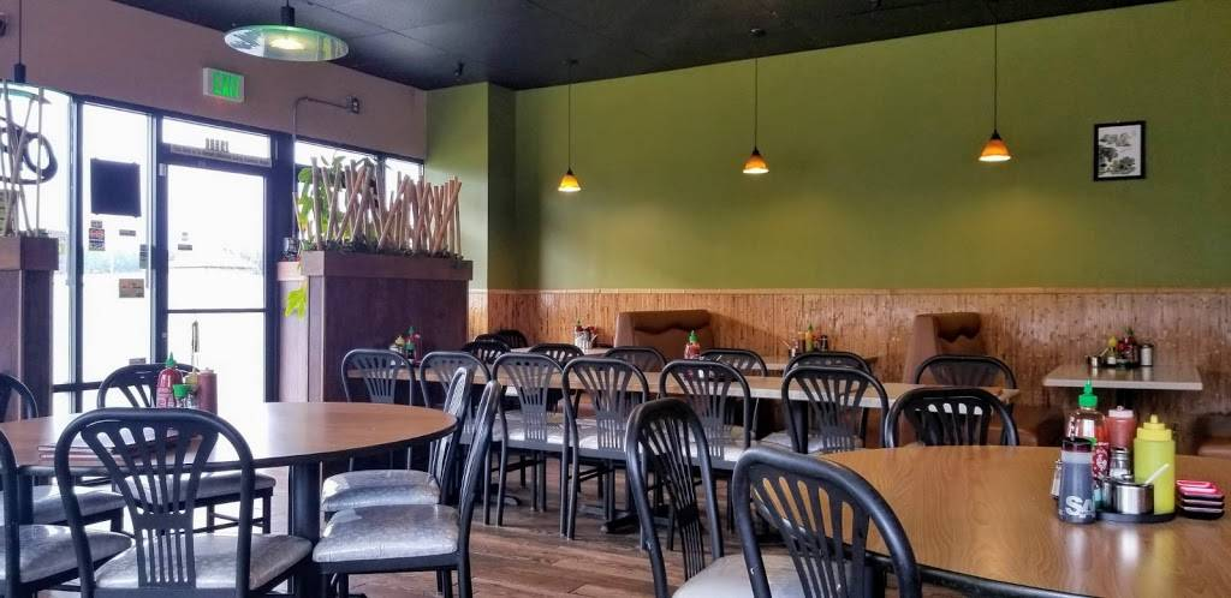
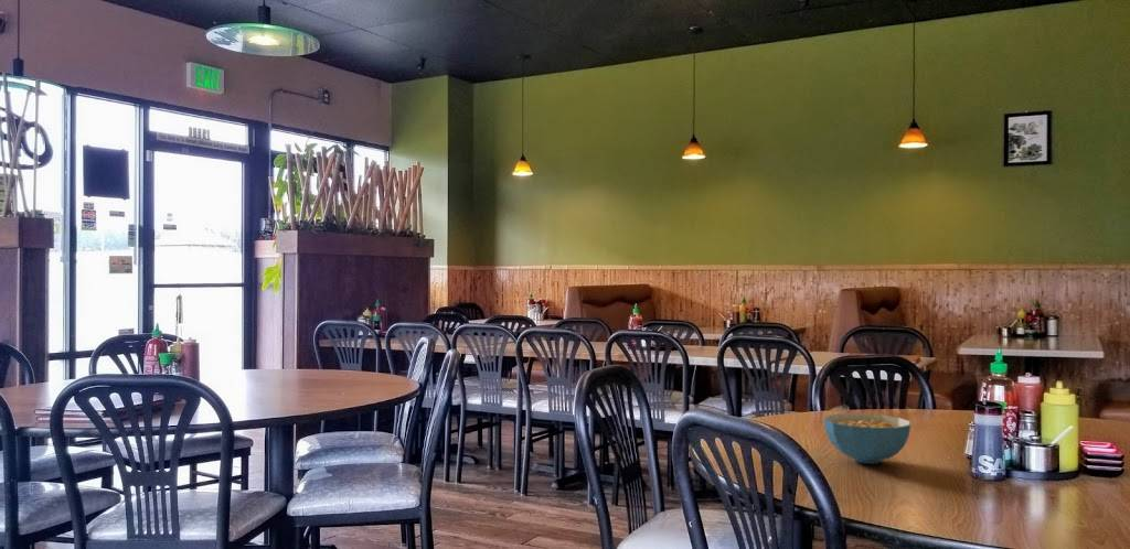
+ cereal bowl (866, 440)
